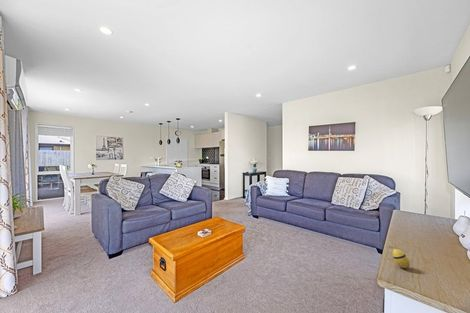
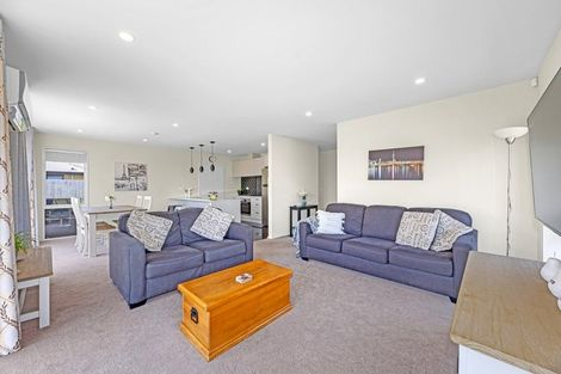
- decorative egg (401, 258)
